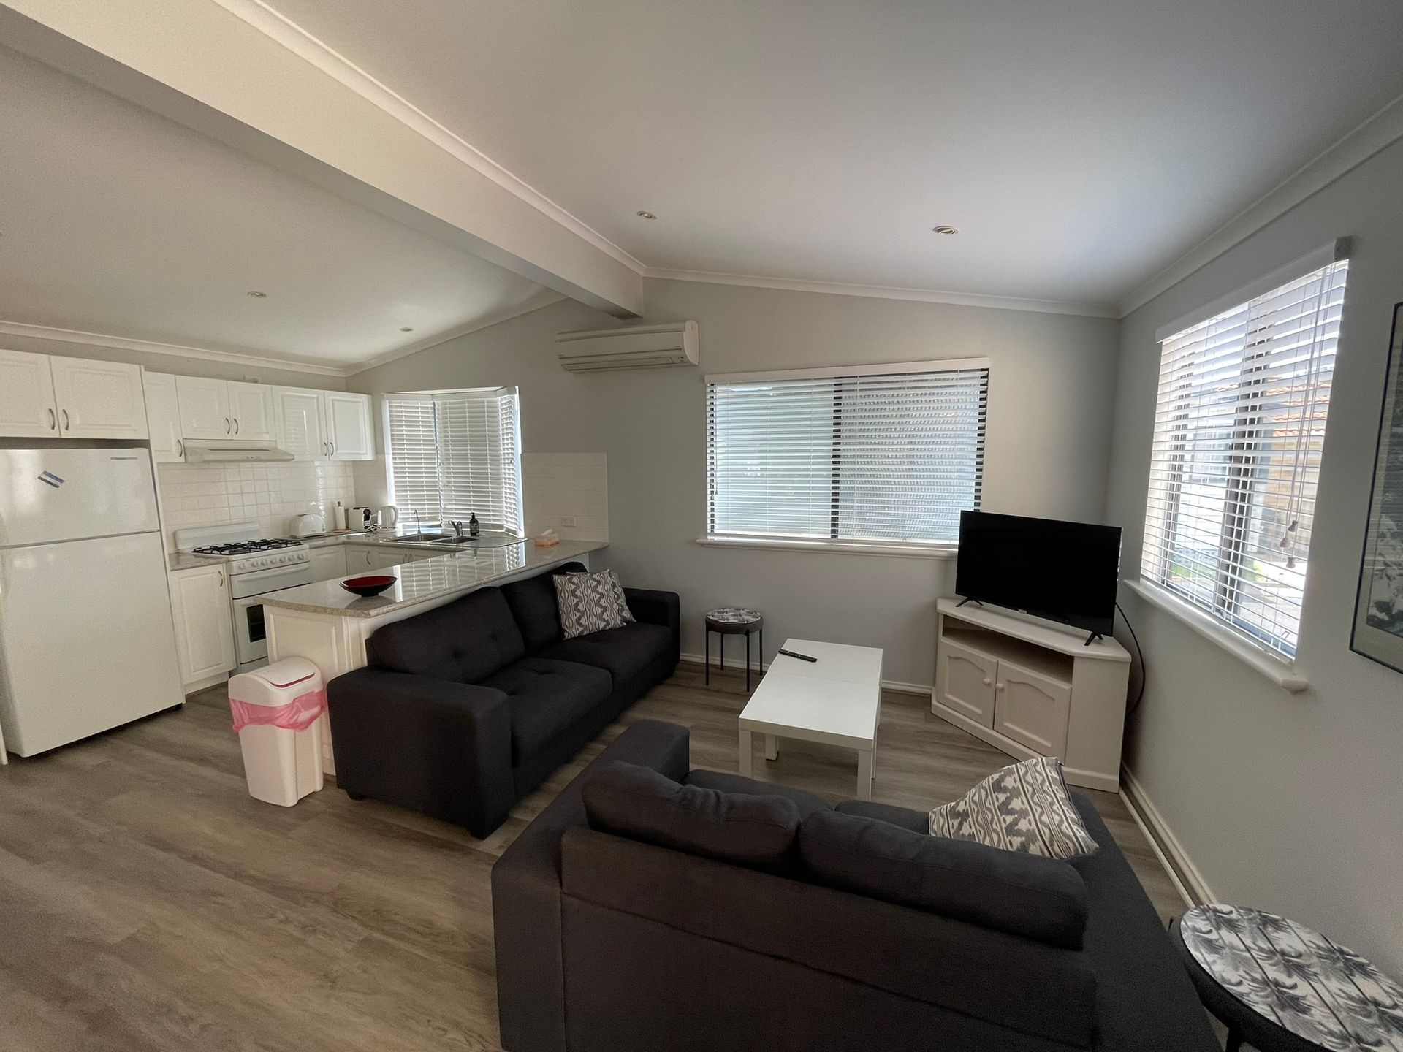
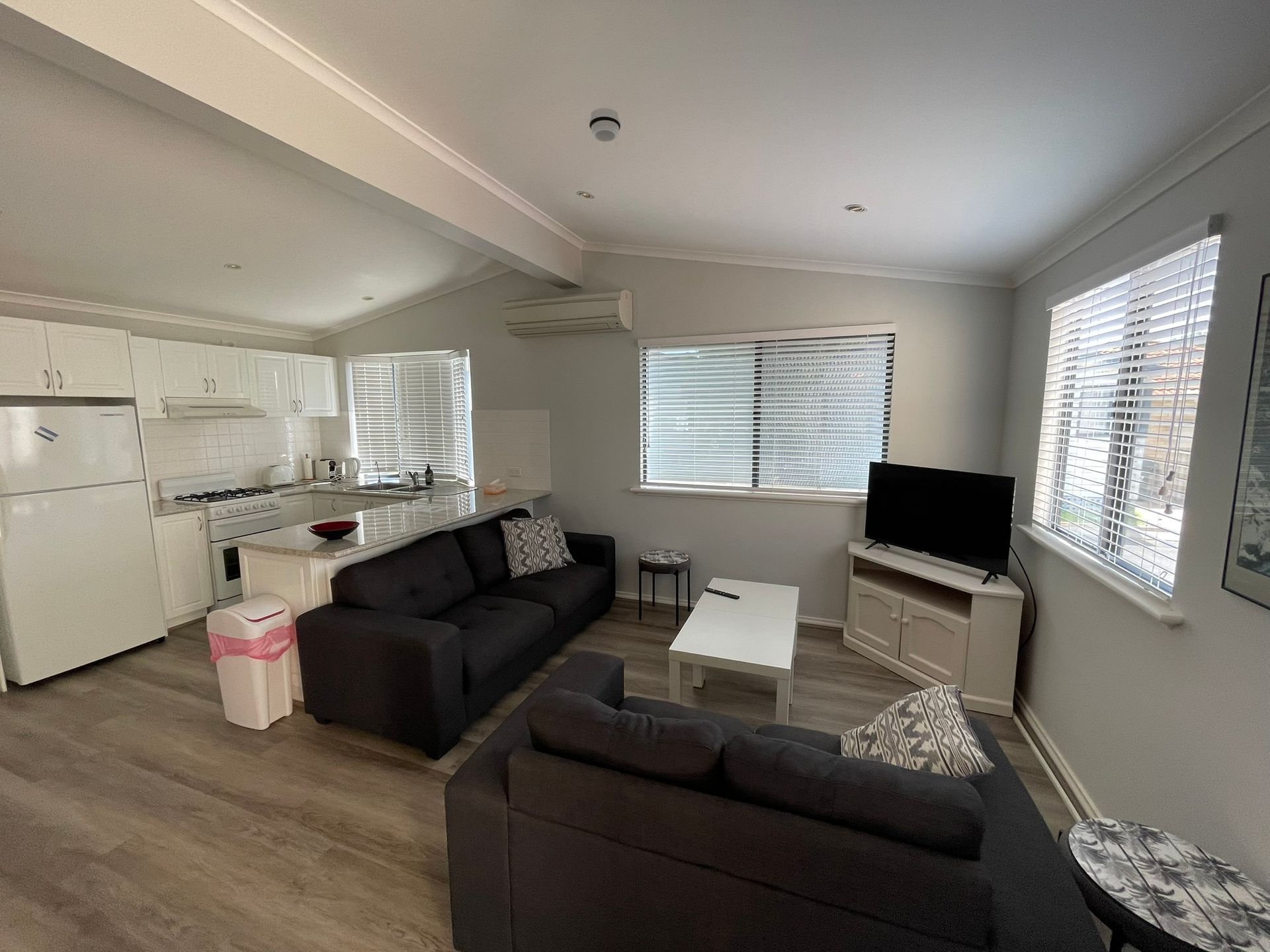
+ smoke detector (605, 126)
